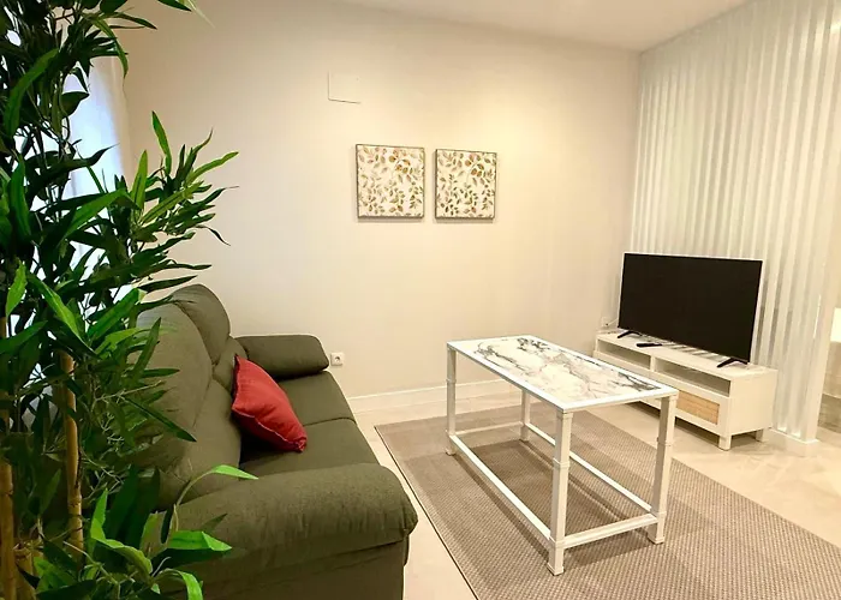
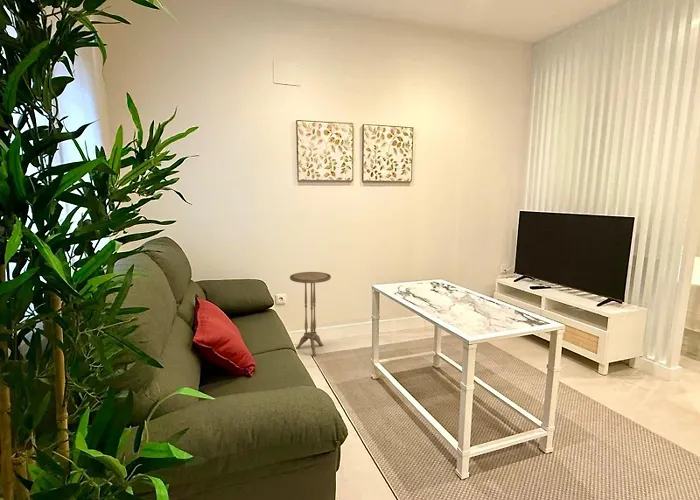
+ side table (311, 313)
